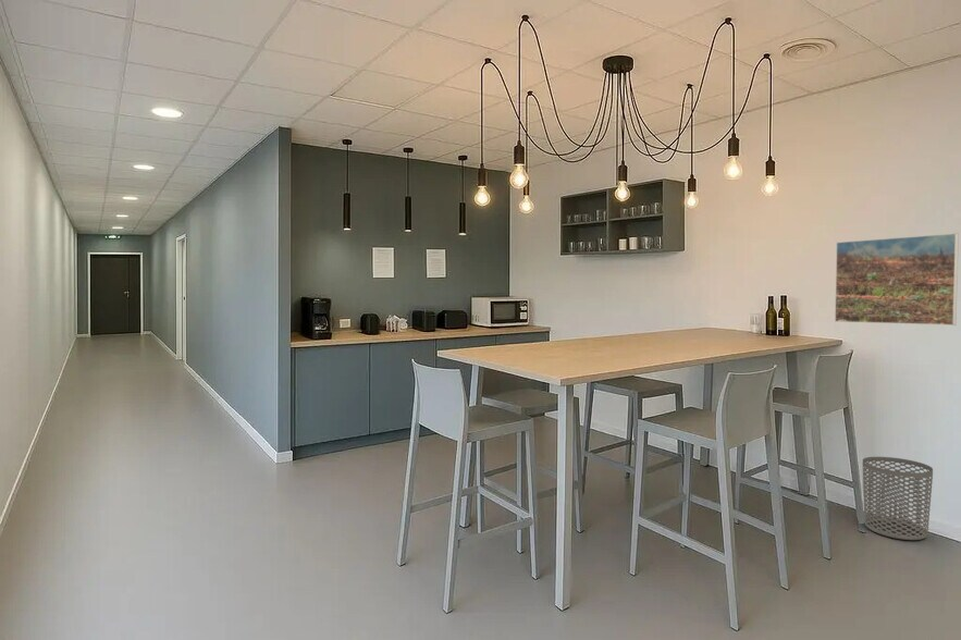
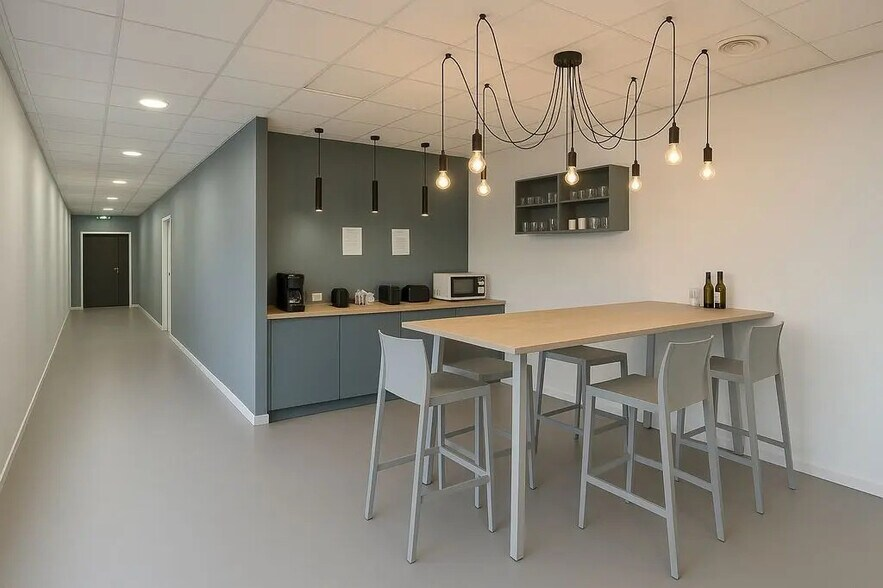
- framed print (891, 281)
- waste bin (896, 497)
